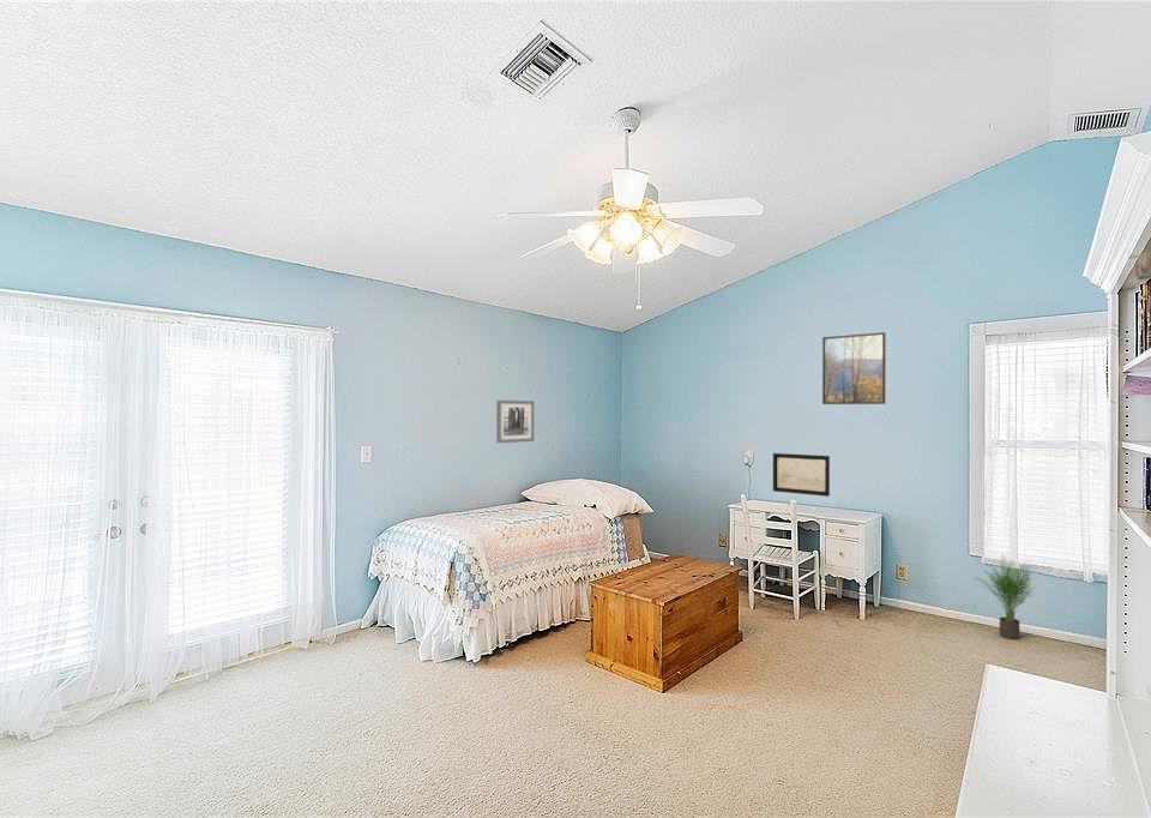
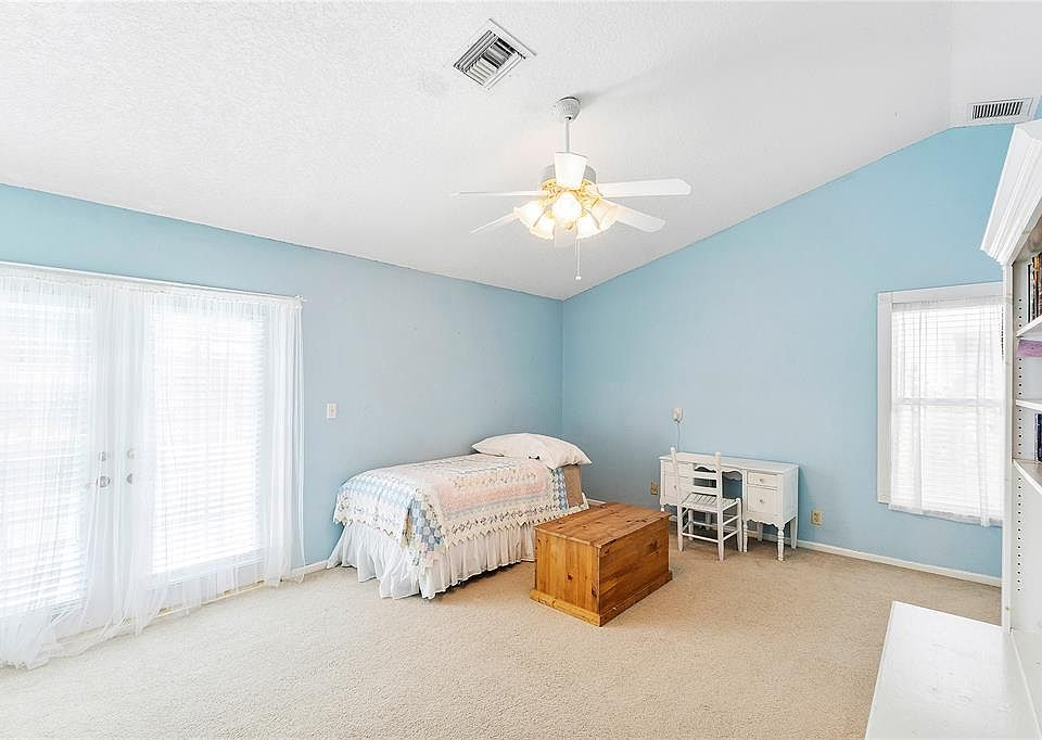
- wall art (800, 474)
- wall art (516, 421)
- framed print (852, 369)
- potted plant (1004, 594)
